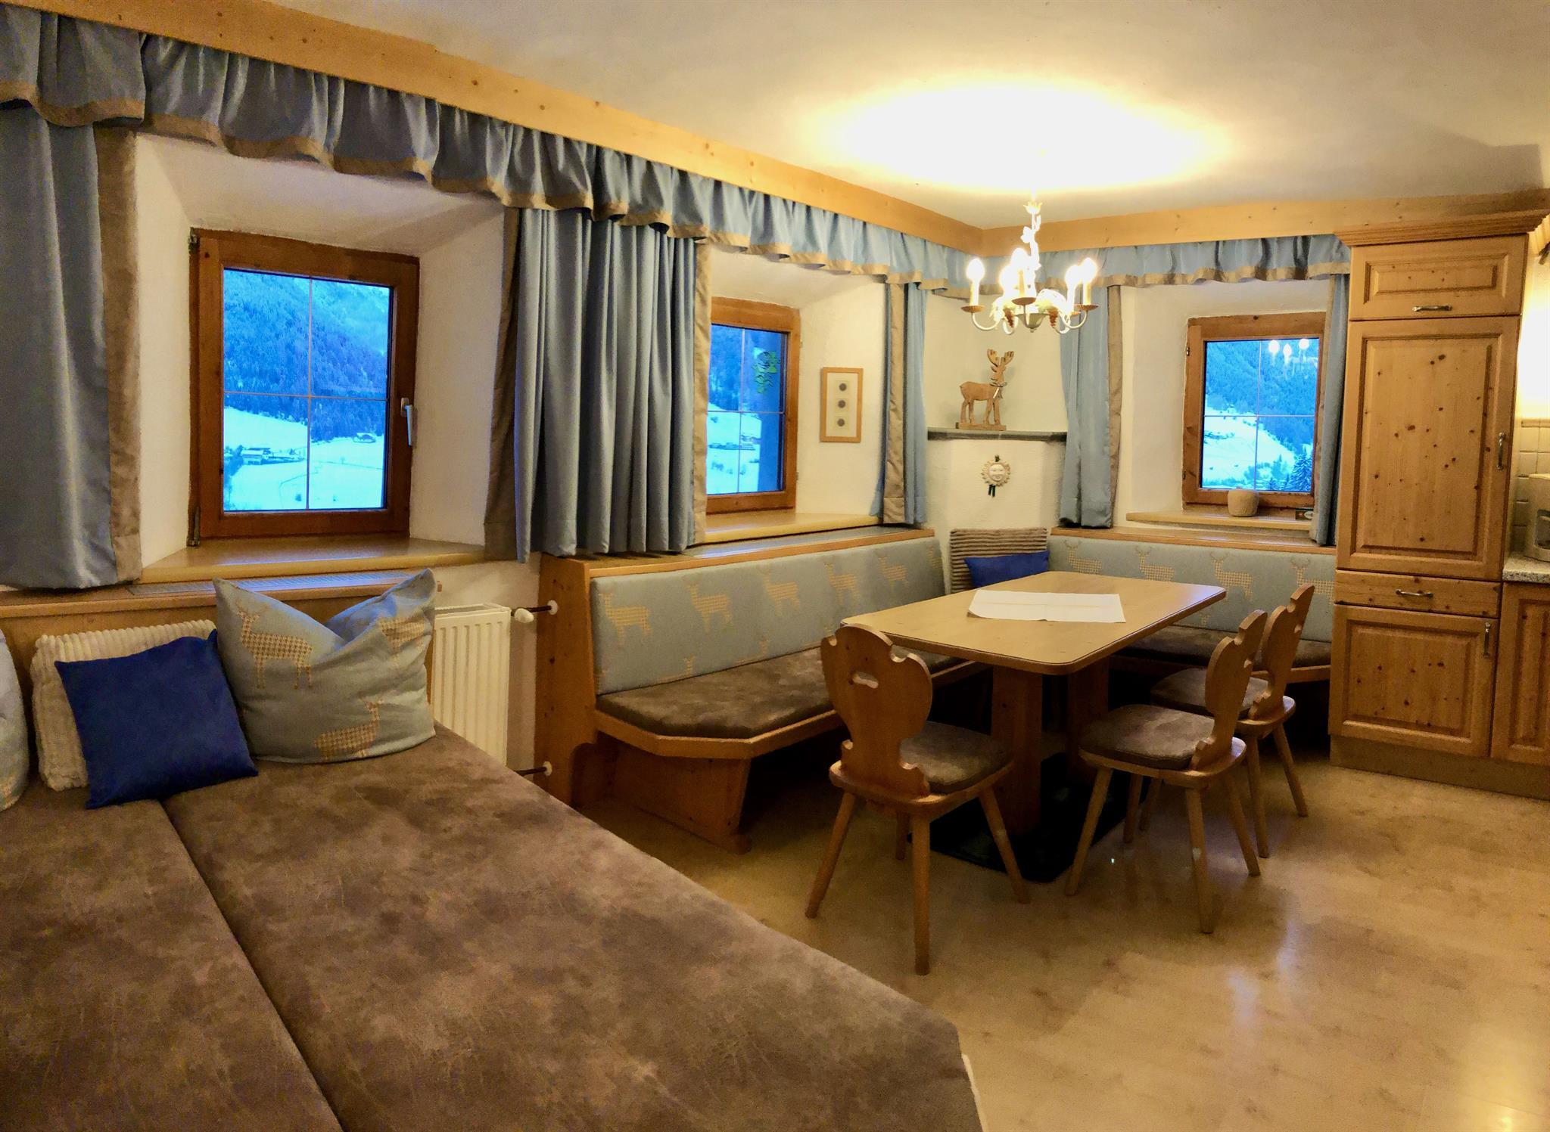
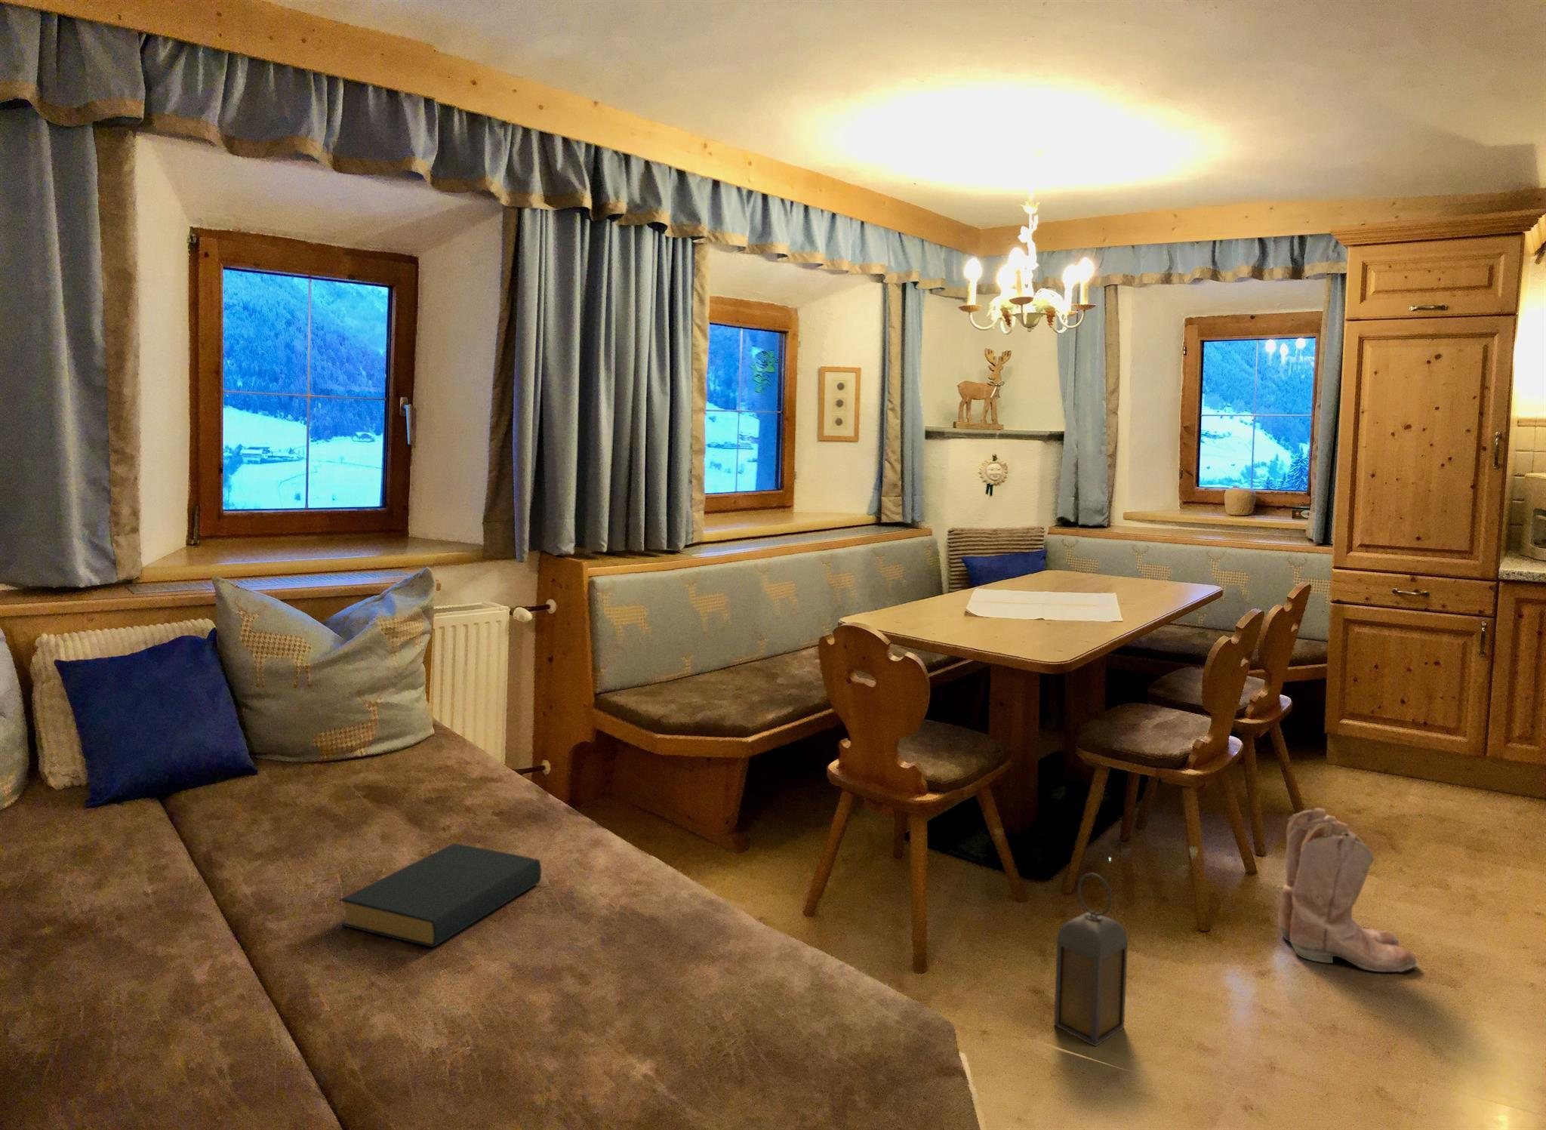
+ boots (1349, 884)
+ hardback book (445, 891)
+ lantern (1091, 950)
